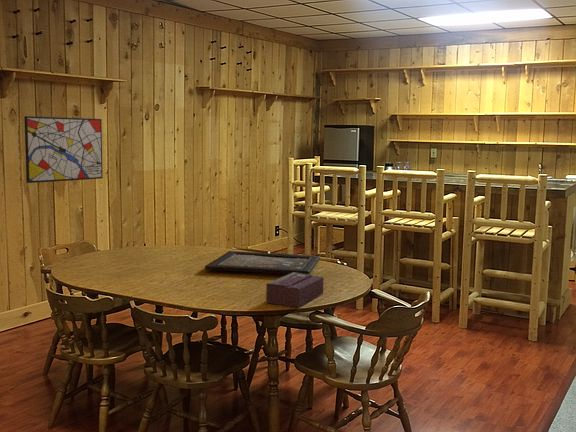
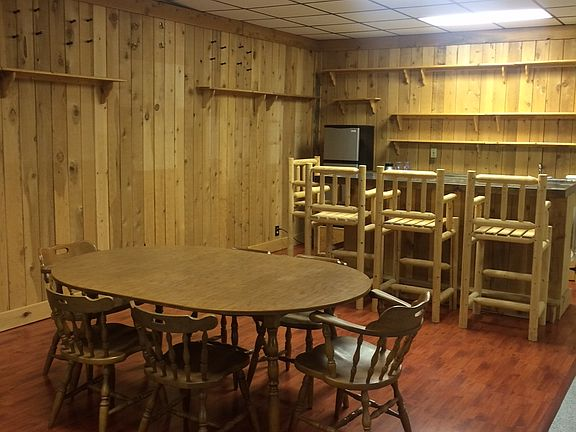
- wall art (66, 149)
- board game (265, 262)
- tissue box (295, 288)
